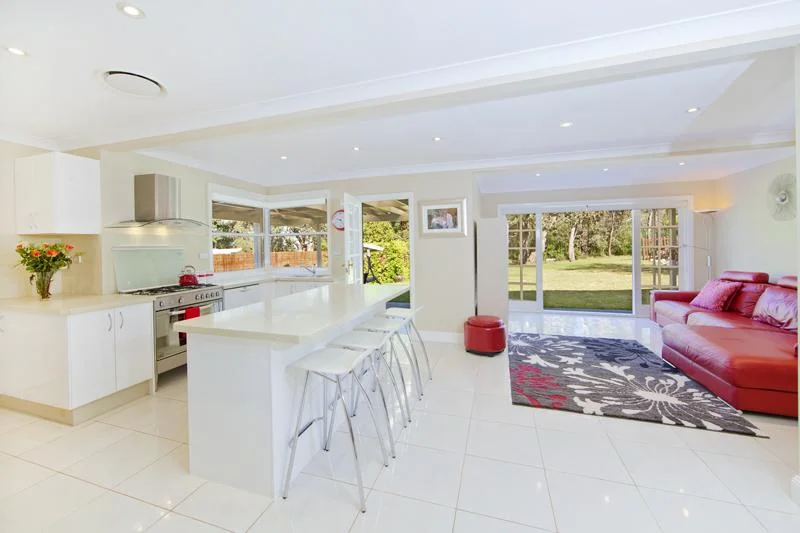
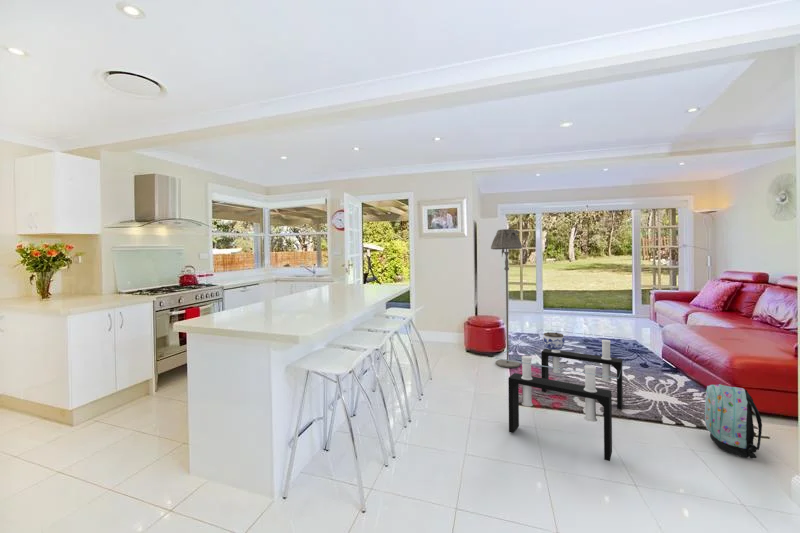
+ jar (553, 340)
+ backpack (729, 416)
+ coffee table (570, 383)
+ floor lamp (506, 297)
